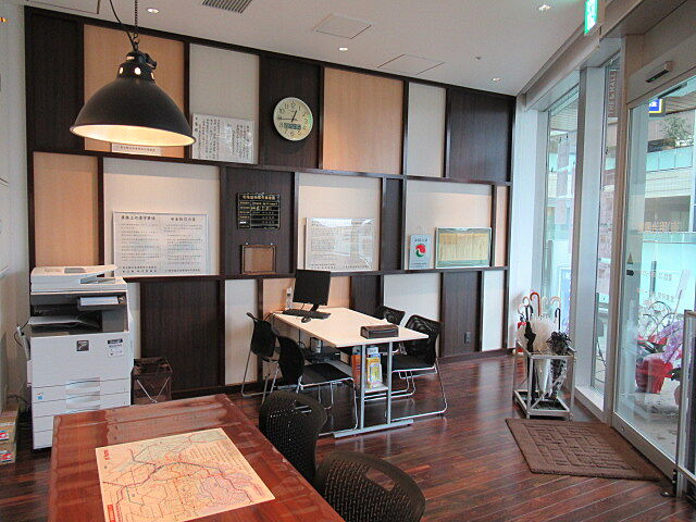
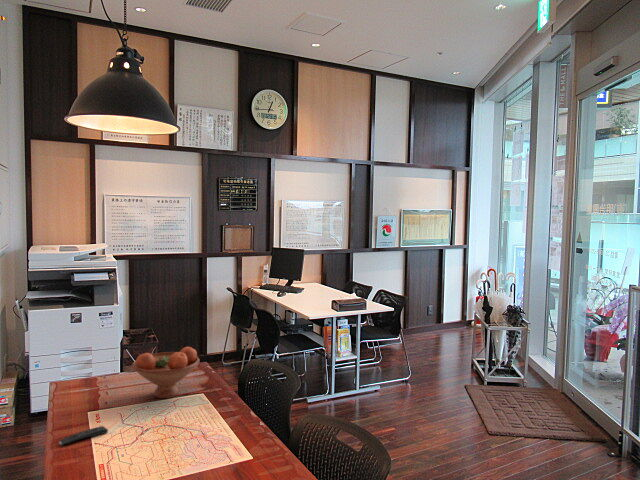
+ remote control (83, 435)
+ fruit bowl (166, 371)
